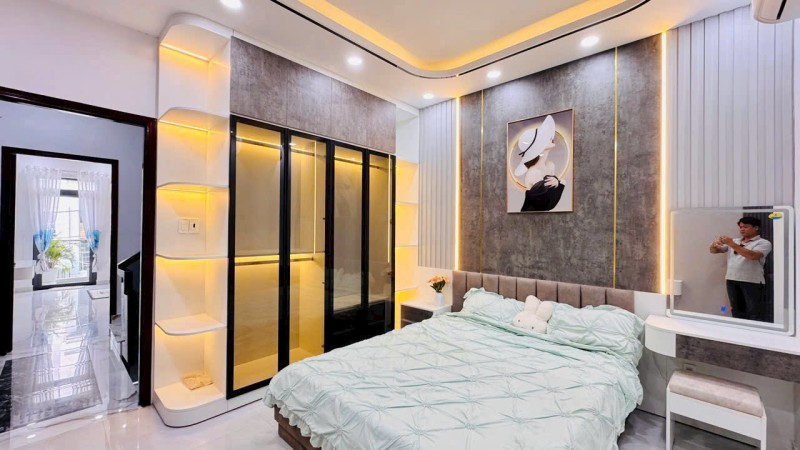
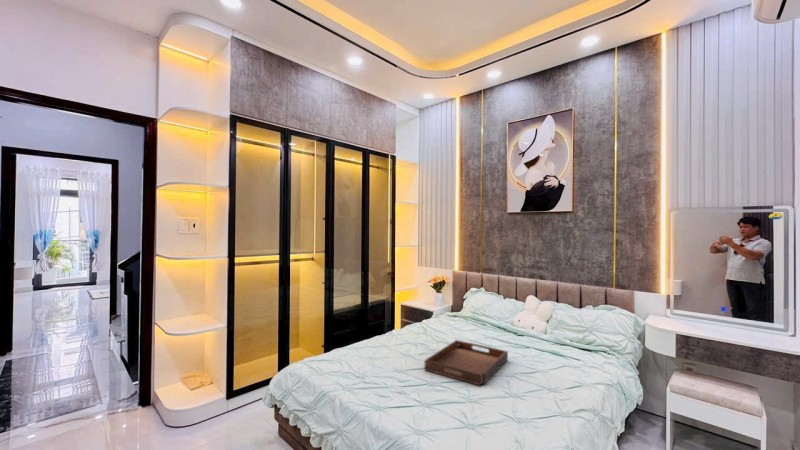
+ serving tray (467, 360)
